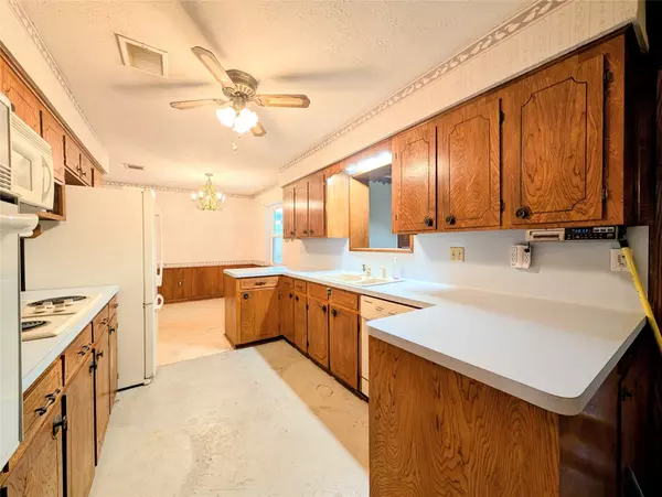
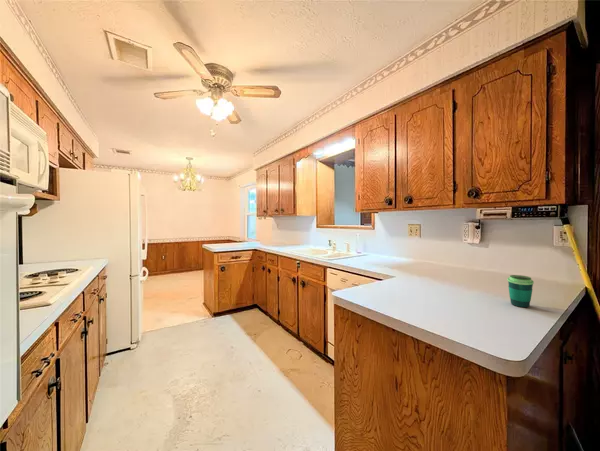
+ cup (520, 291)
